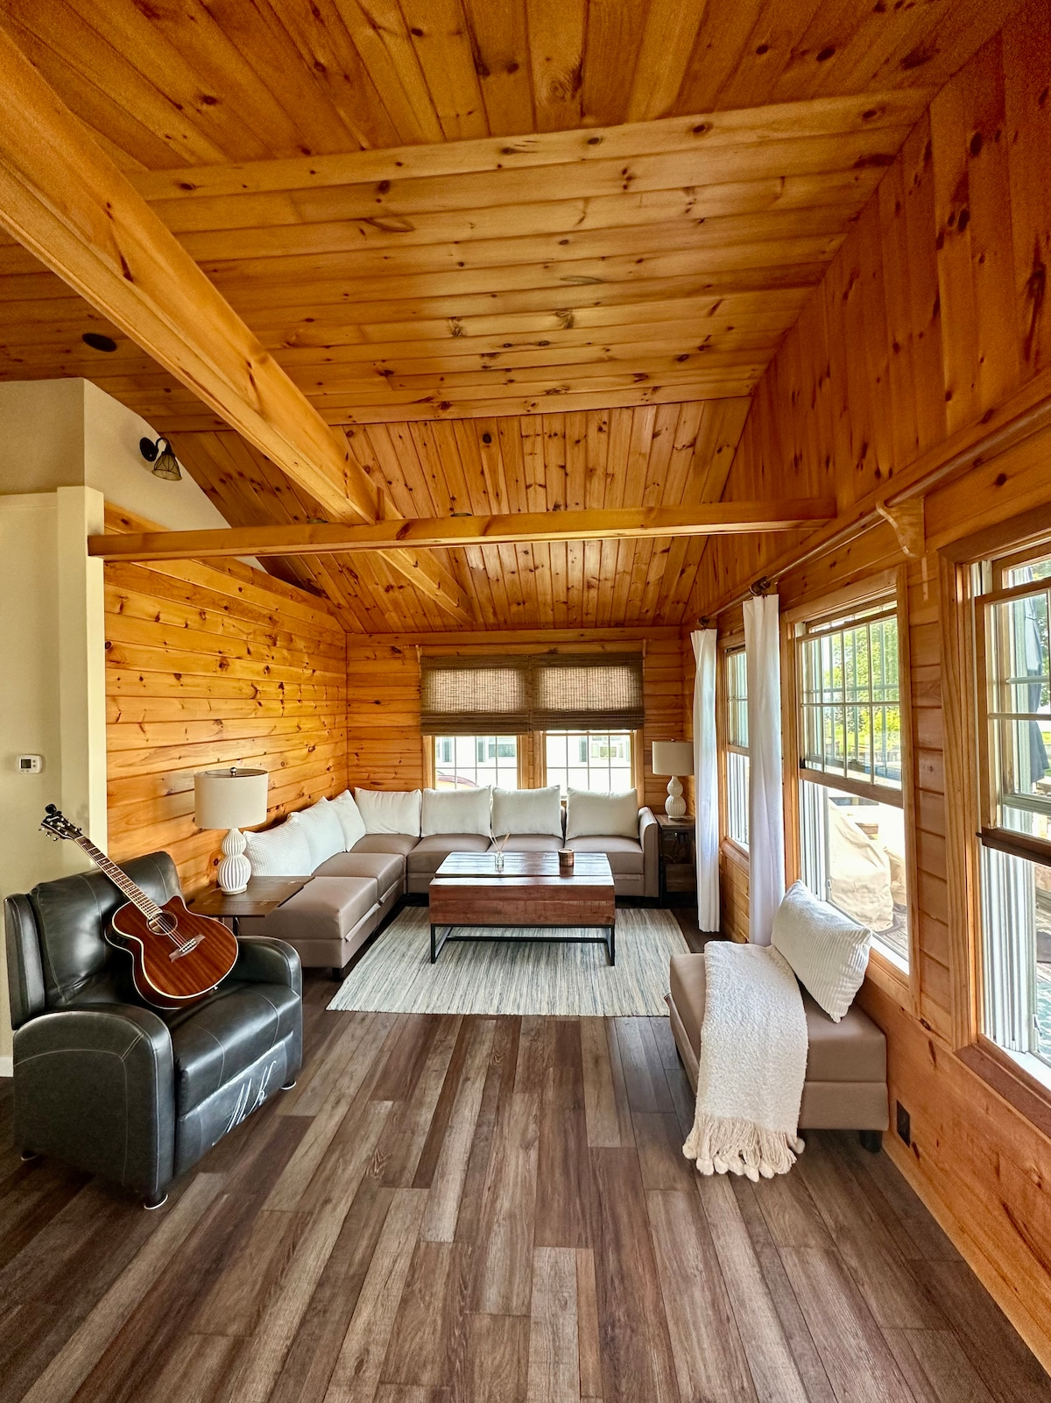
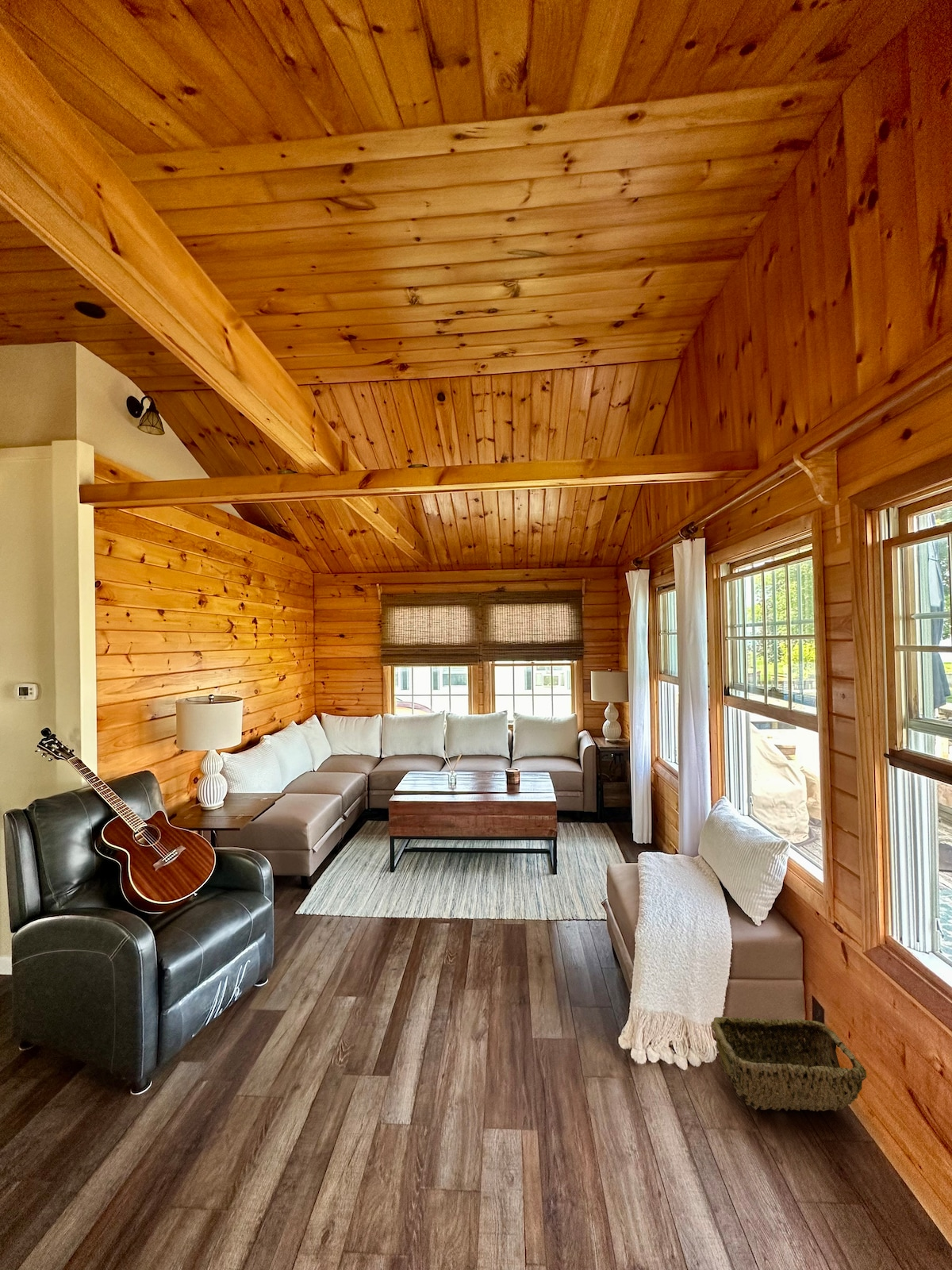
+ woven basket (784, 1065)
